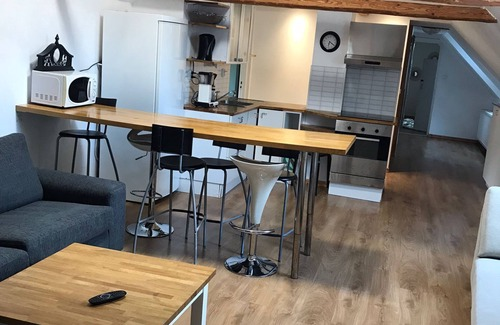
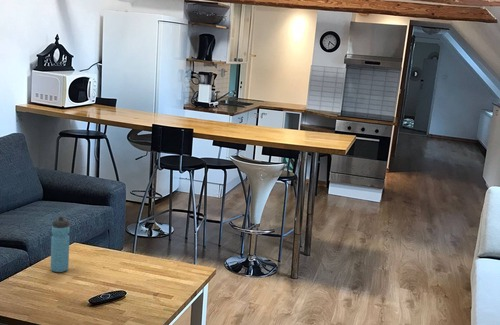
+ water bottle (60, 243)
